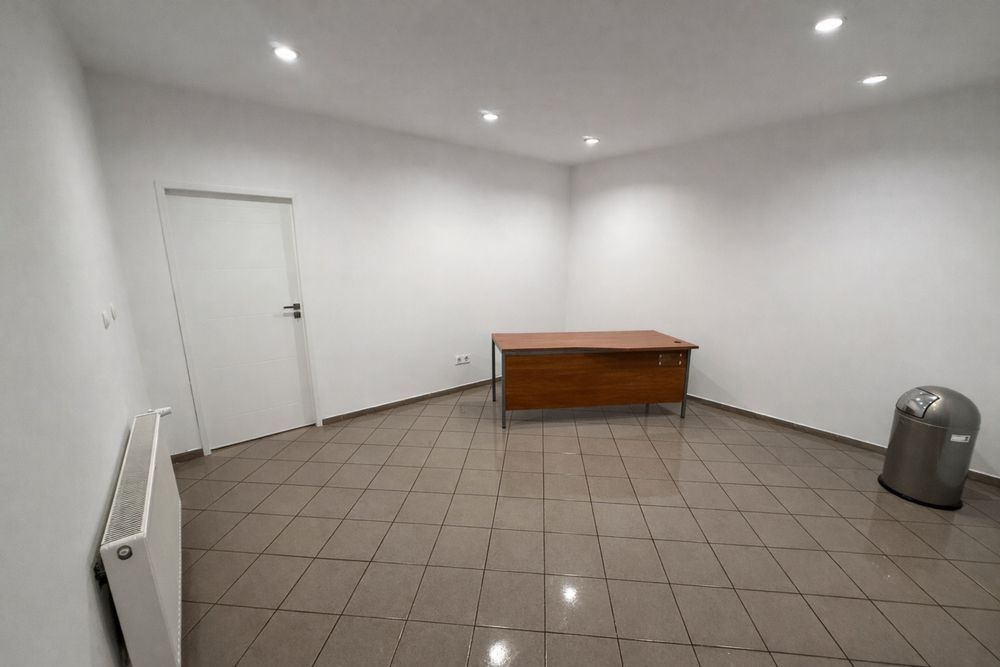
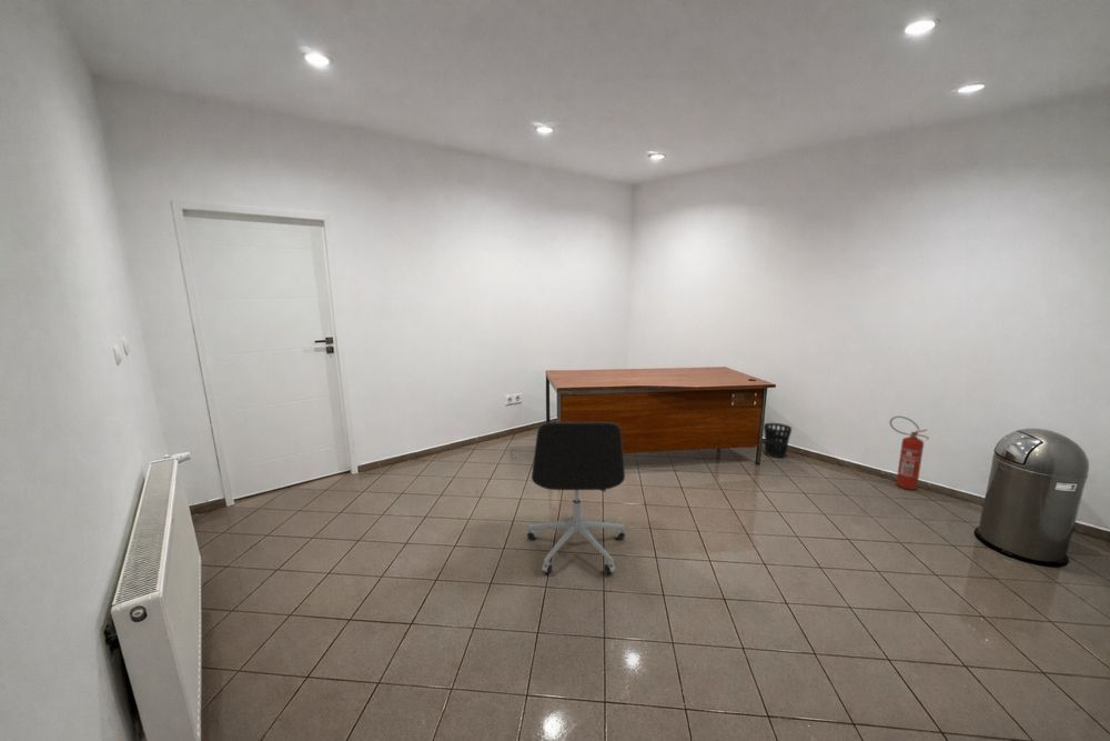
+ fire extinguisher (905, 451)
+ wastebasket (776, 440)
+ office chair (576, 479)
